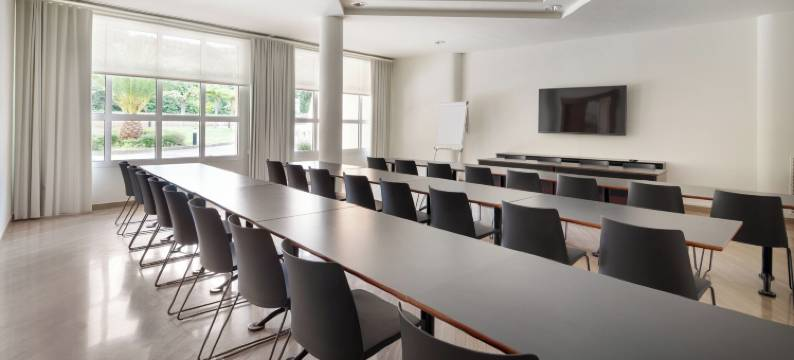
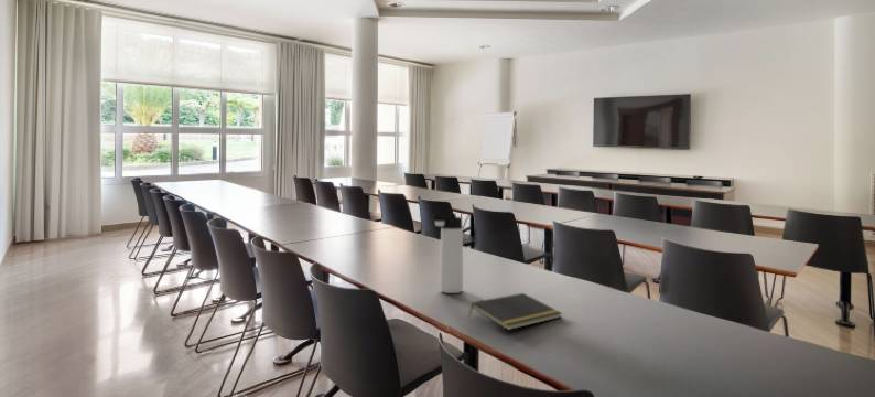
+ thermos bottle (446, 253)
+ notepad (516, 309)
